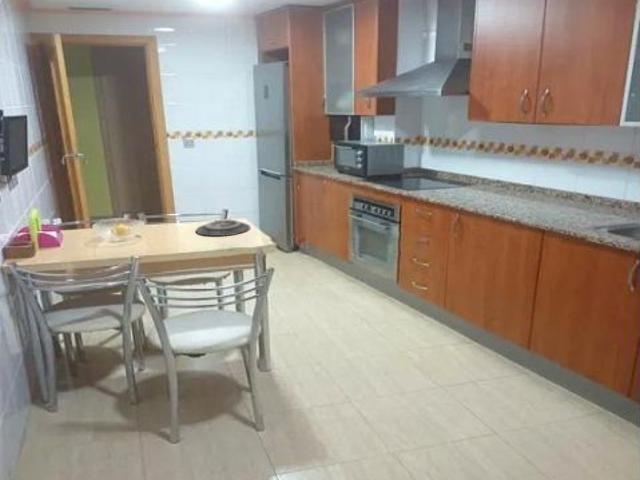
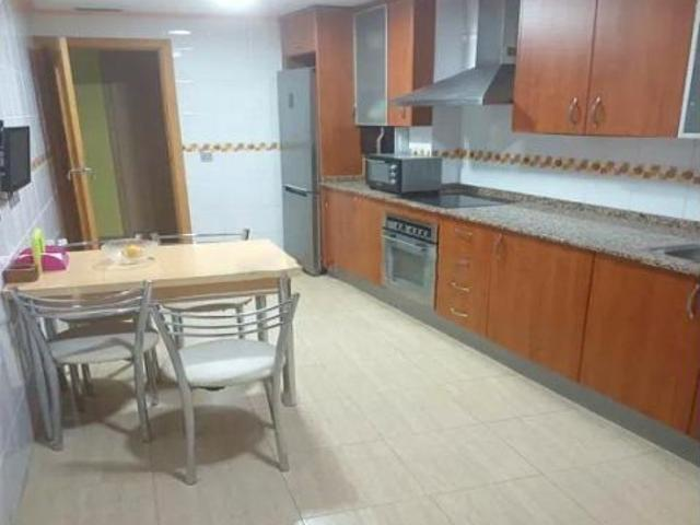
- plate (223, 226)
